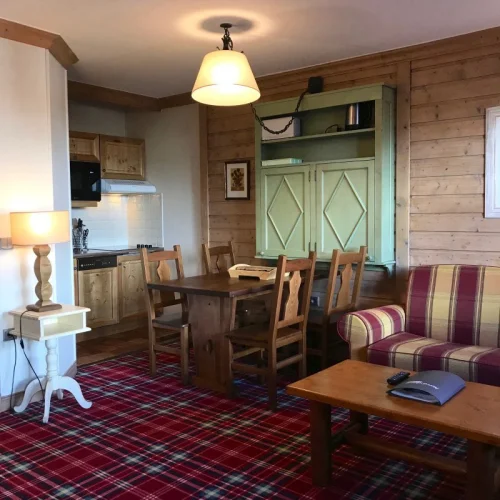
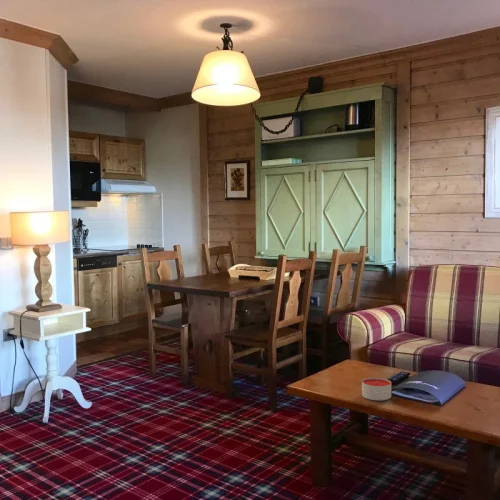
+ candle (376, 388)
